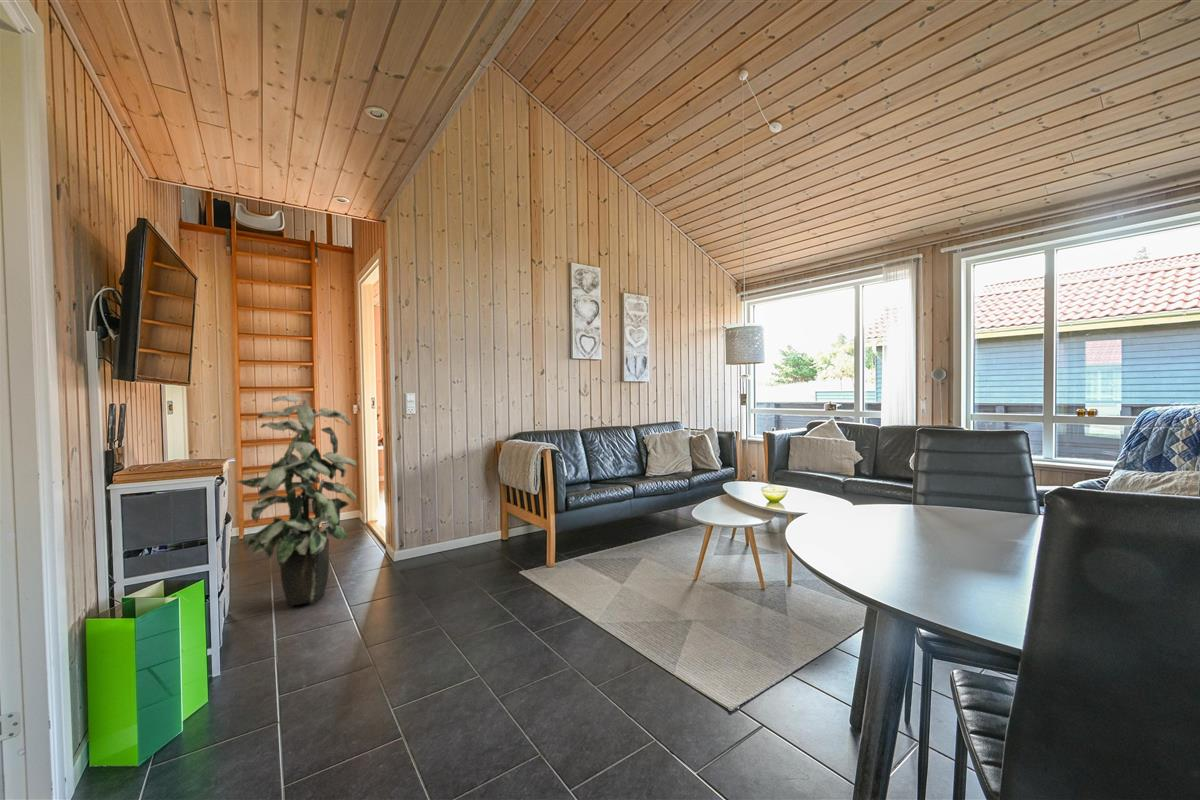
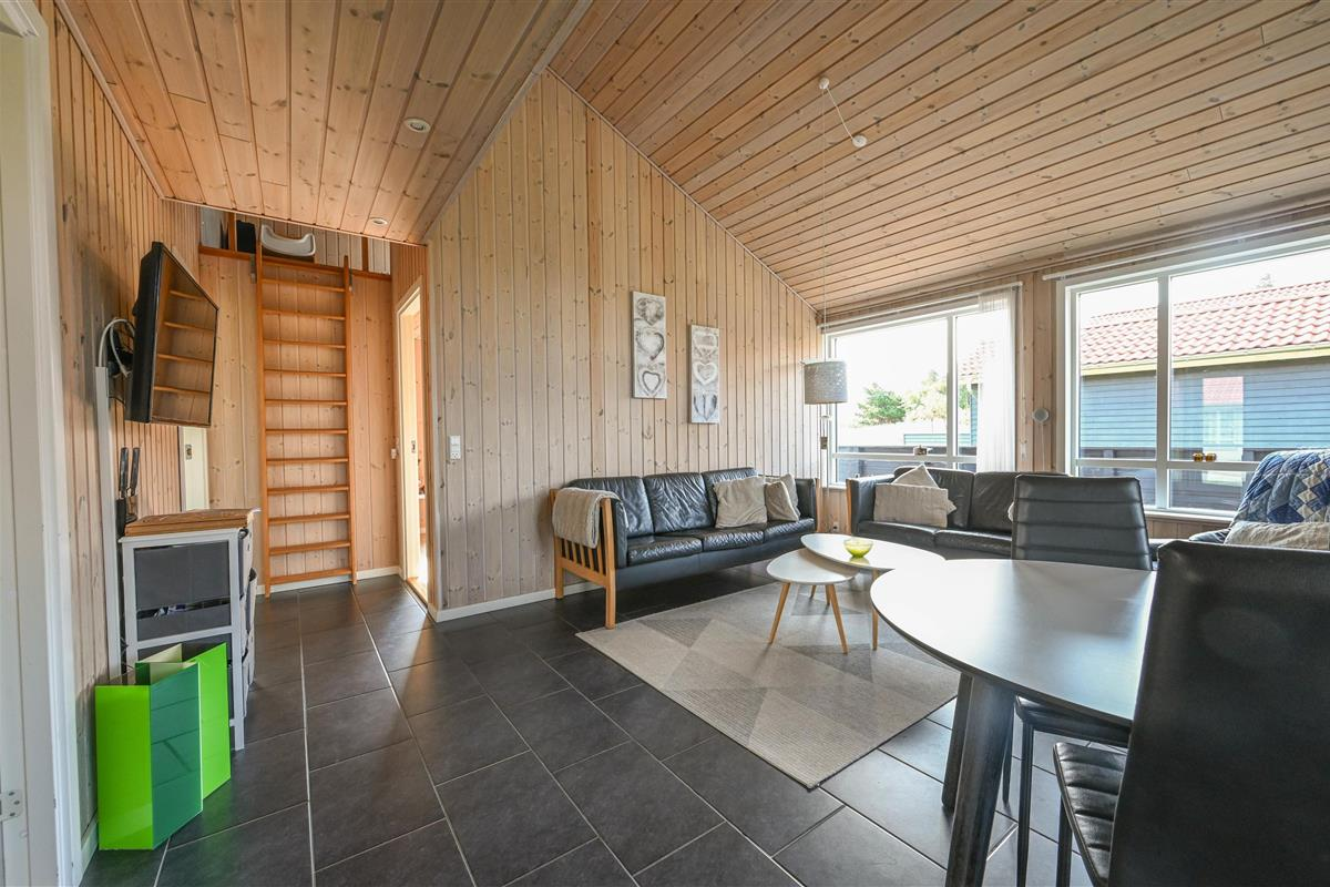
- indoor plant (299, 497)
